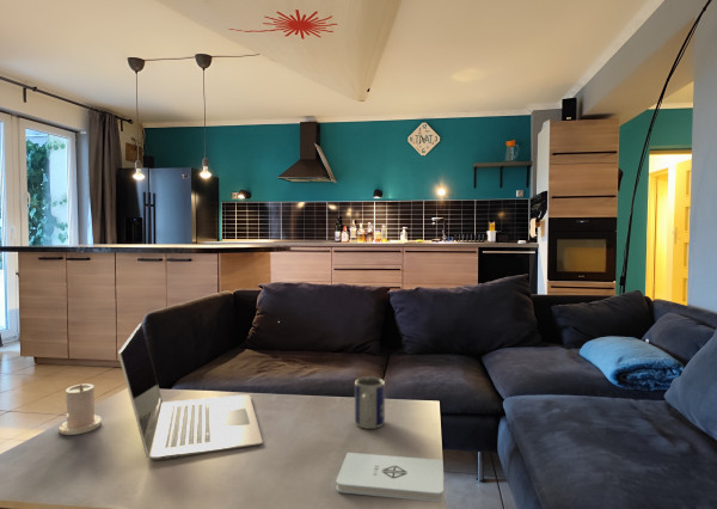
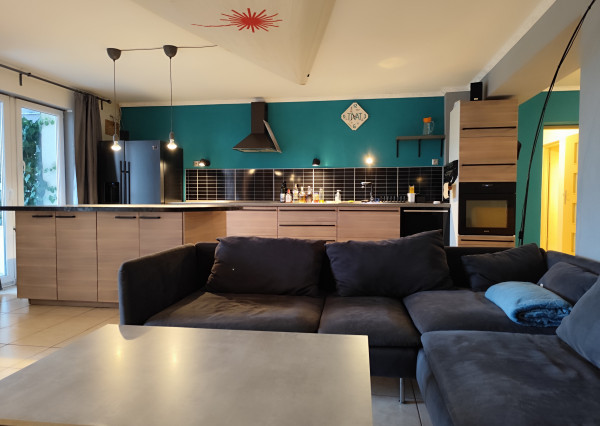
- laptop (195, 399)
- candle (79, 404)
- notepad (391, 474)
- mug (368, 404)
